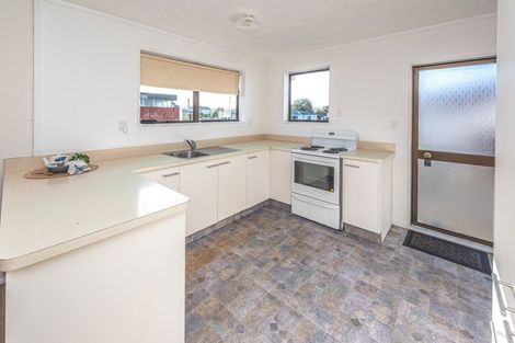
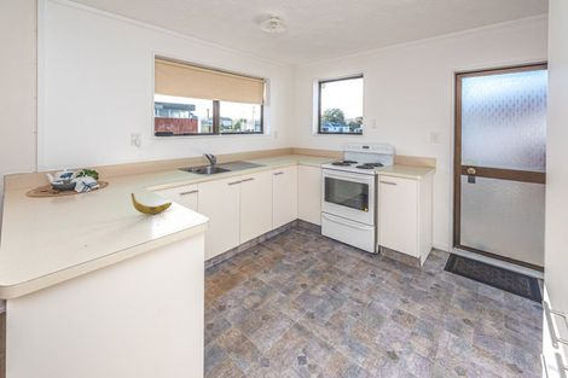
+ banana (152, 207)
